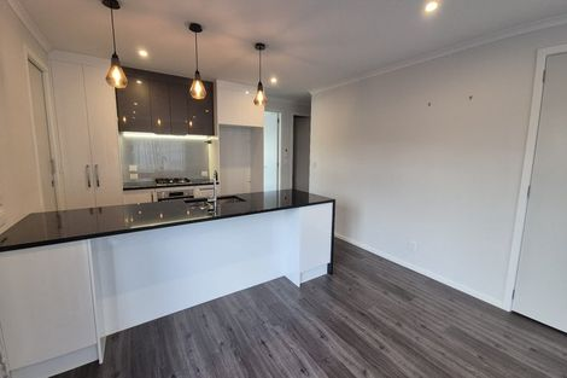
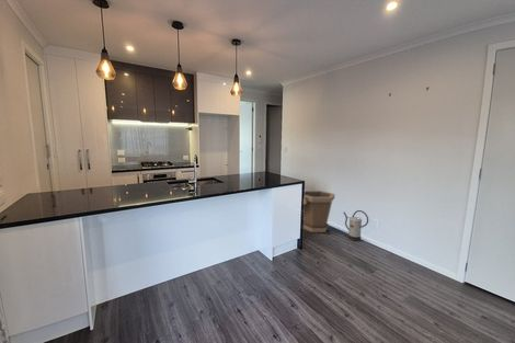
+ watering can (354, 224)
+ bucket (314, 210)
